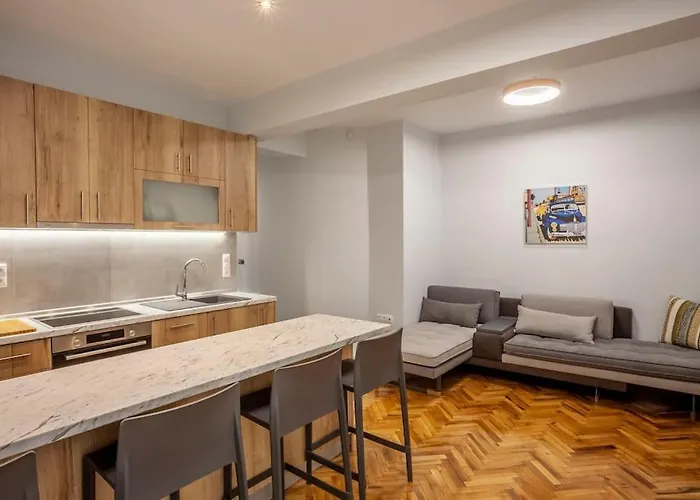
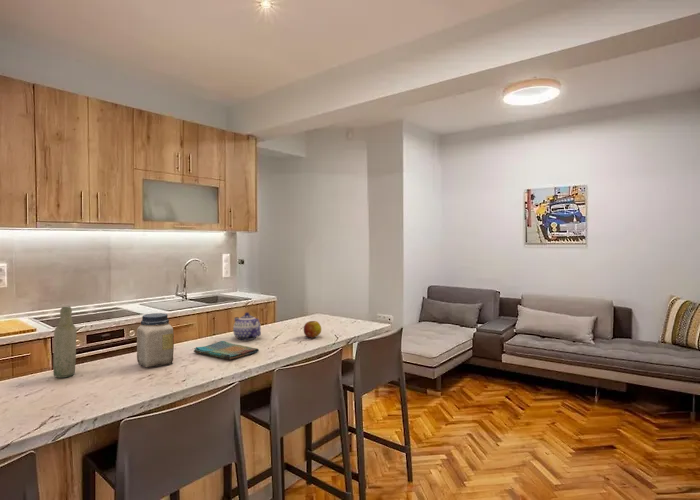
+ fruit (312, 329)
+ bottle (64, 341)
+ dish towel (226, 349)
+ jar (155, 338)
+ teapot (247, 325)
